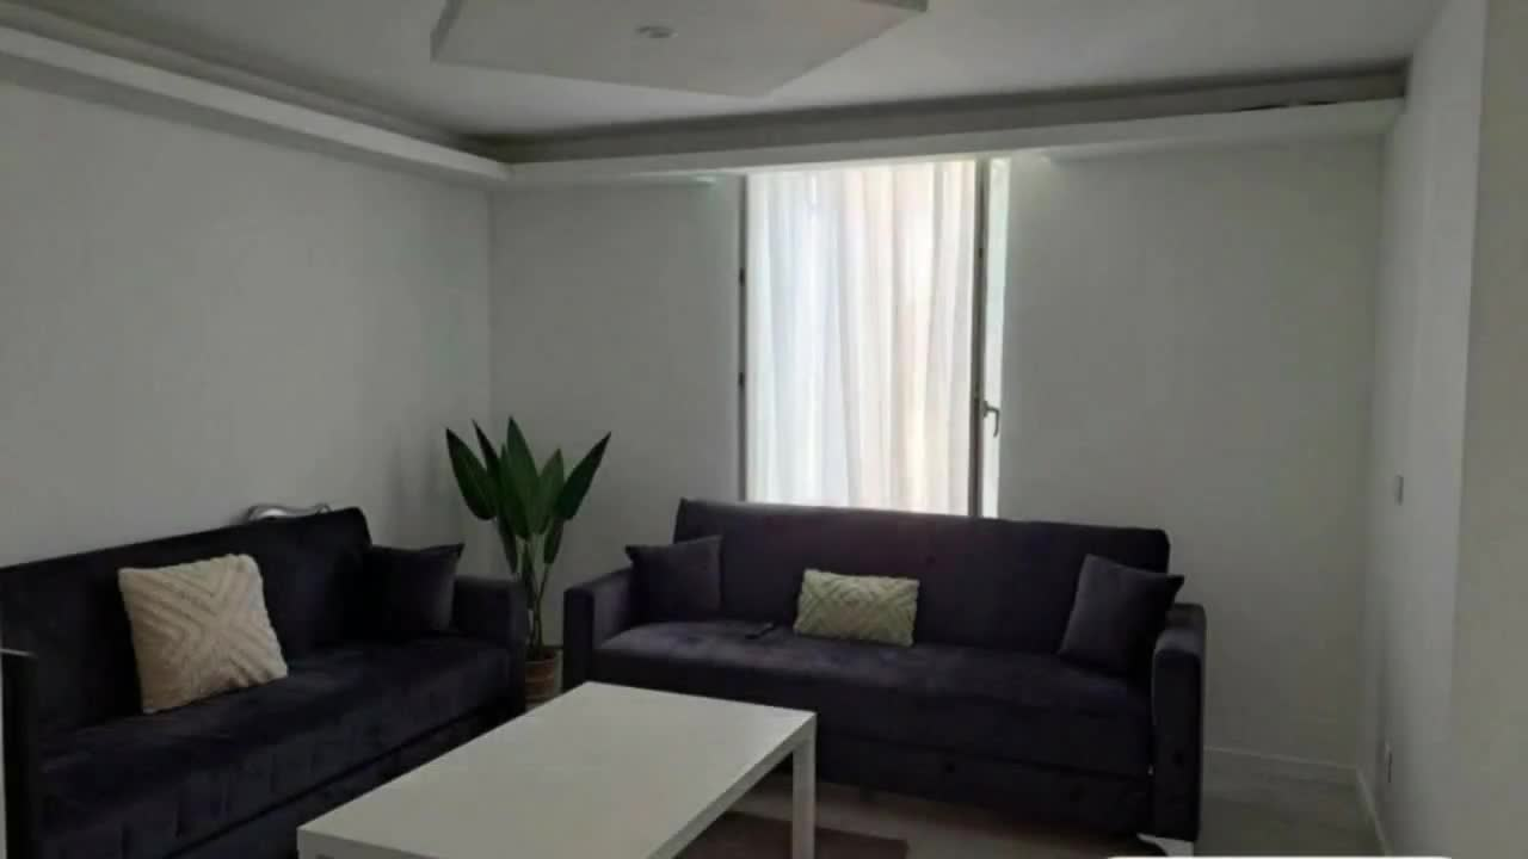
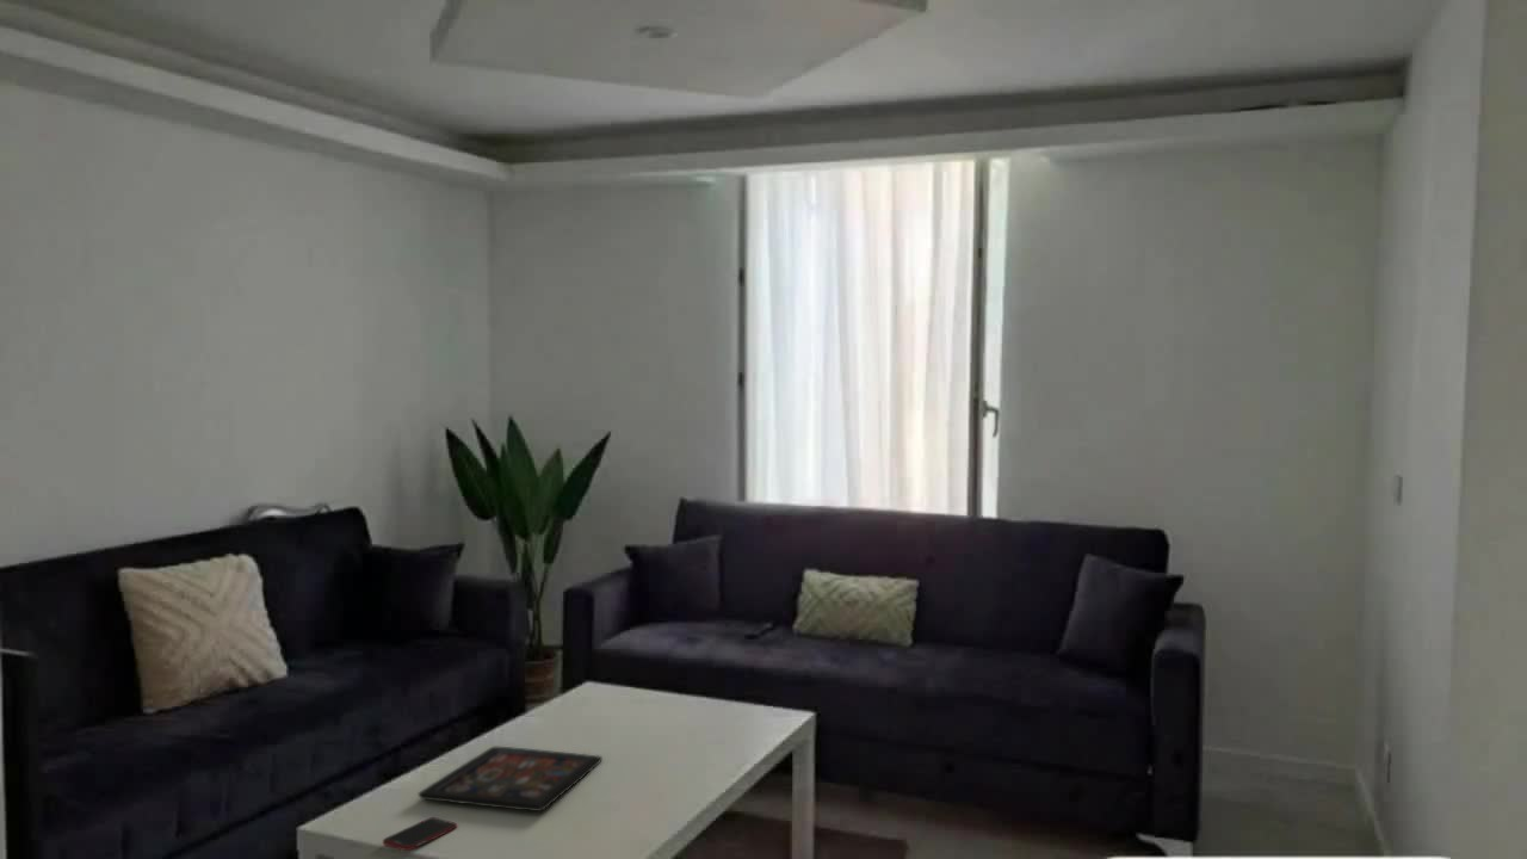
+ cell phone (420, 833)
+ decorative tray (514, 775)
